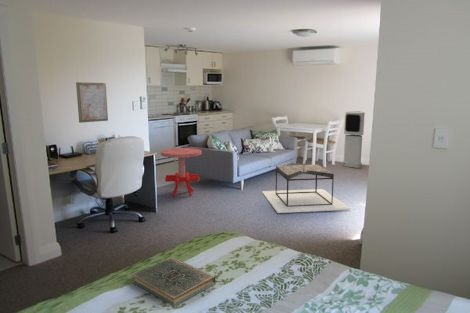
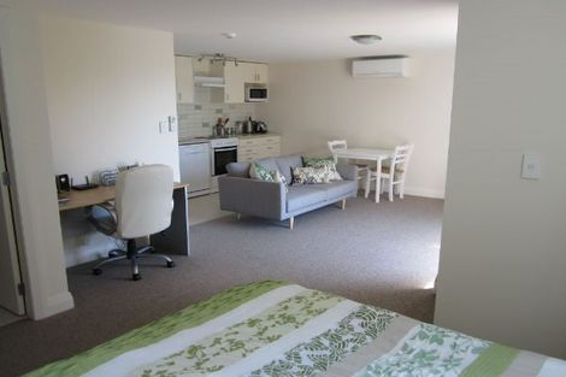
- side table (181, 172)
- air purifier (355, 139)
- wall art (93, 102)
- book (173, 279)
- coffee table (303, 179)
